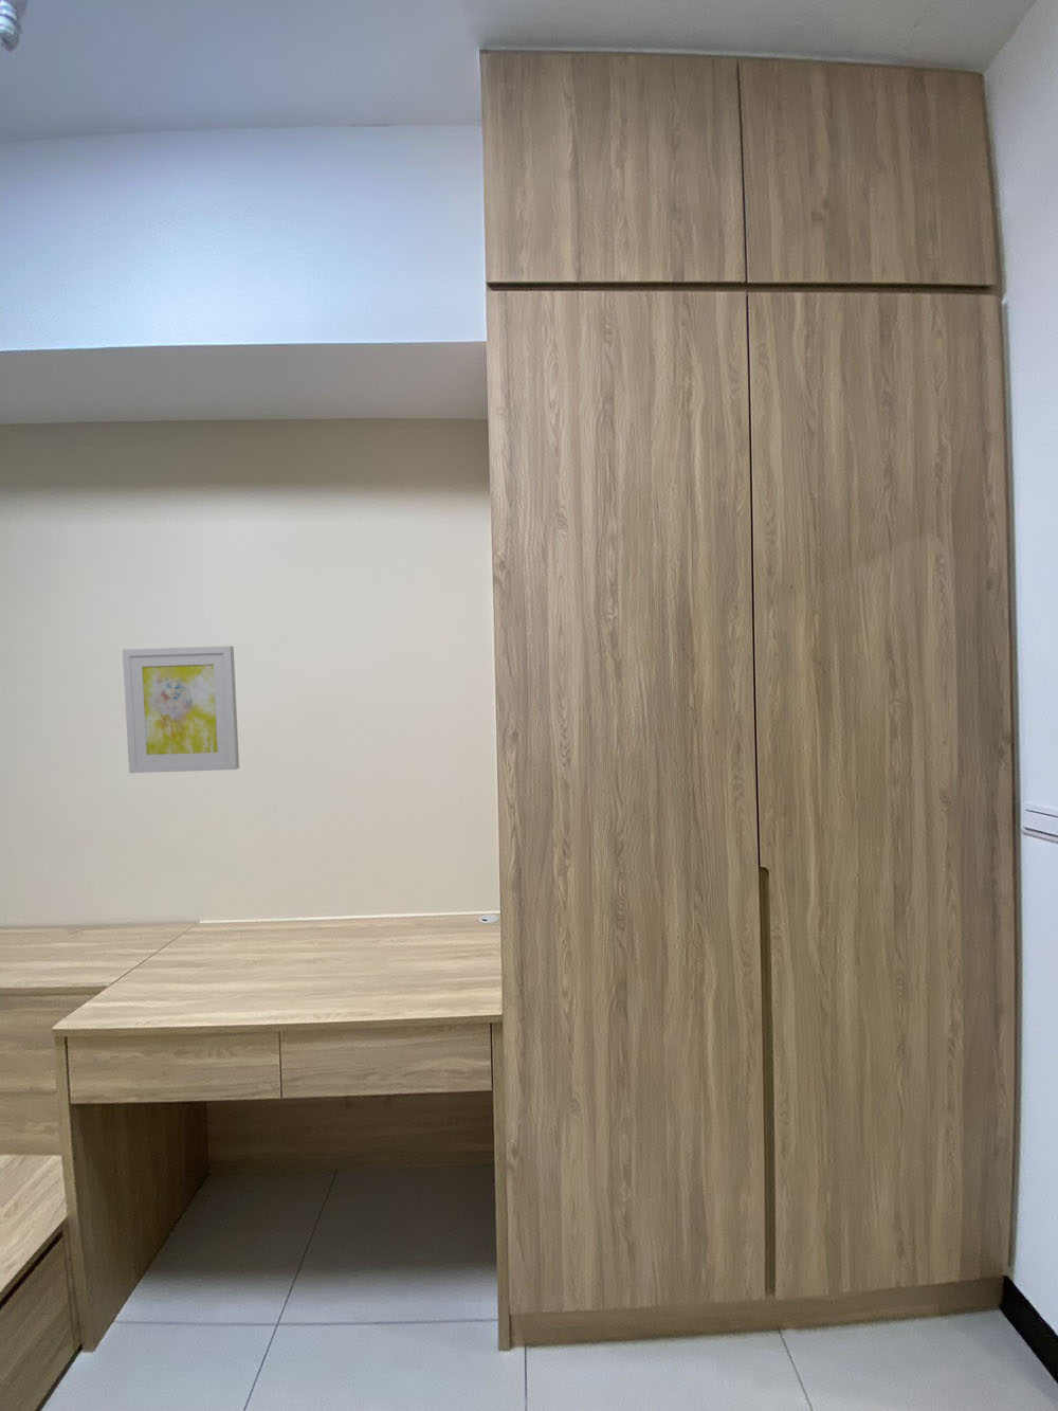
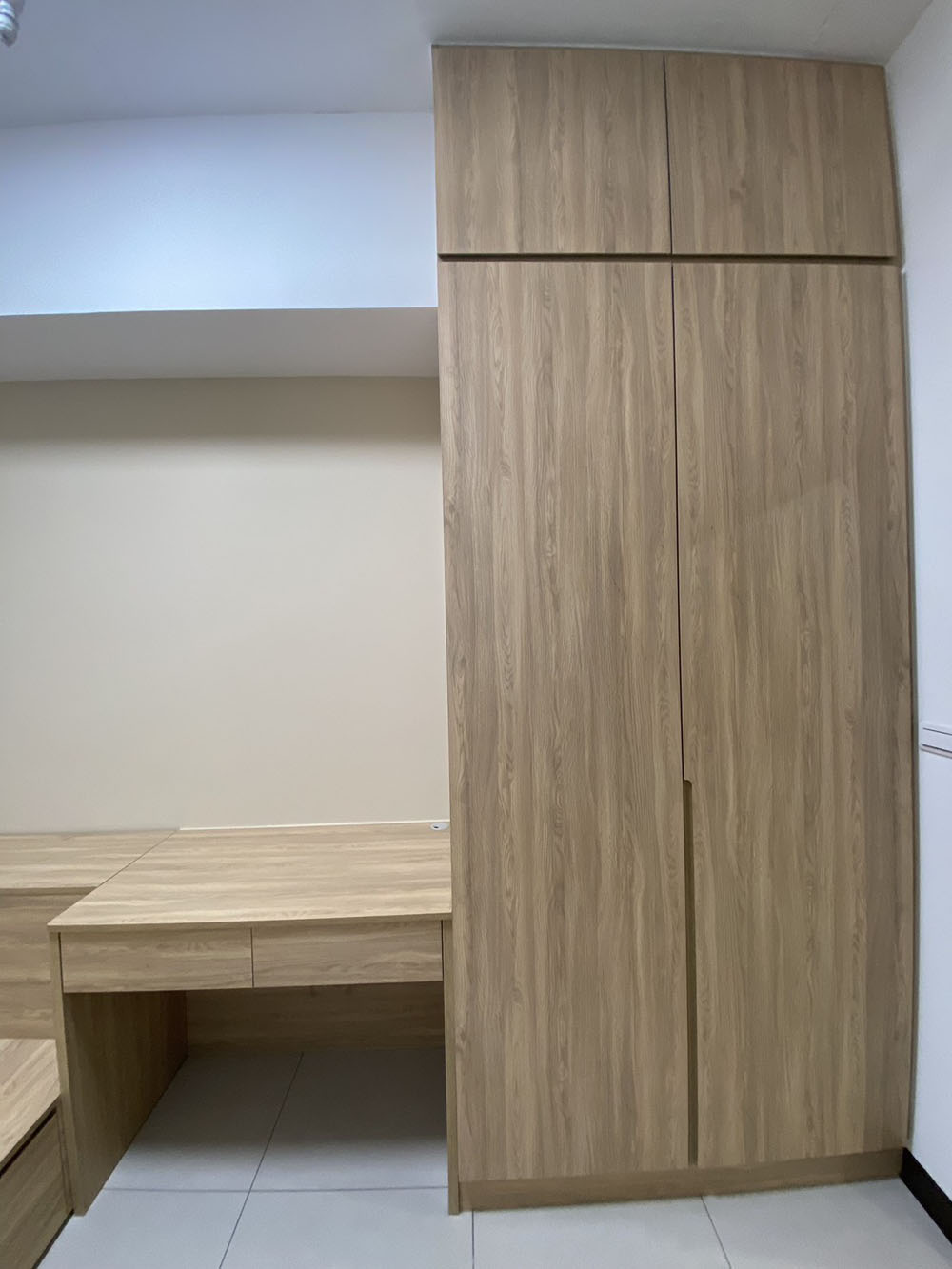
- wall art (181, 709)
